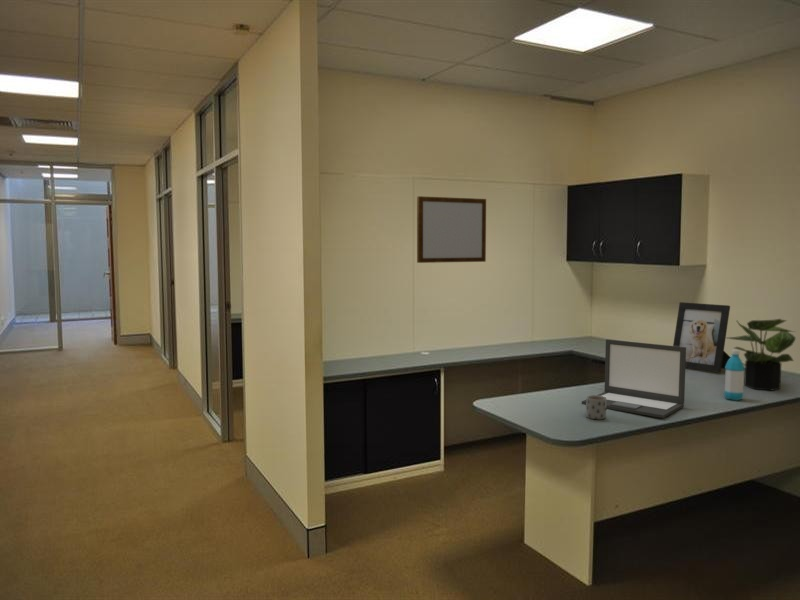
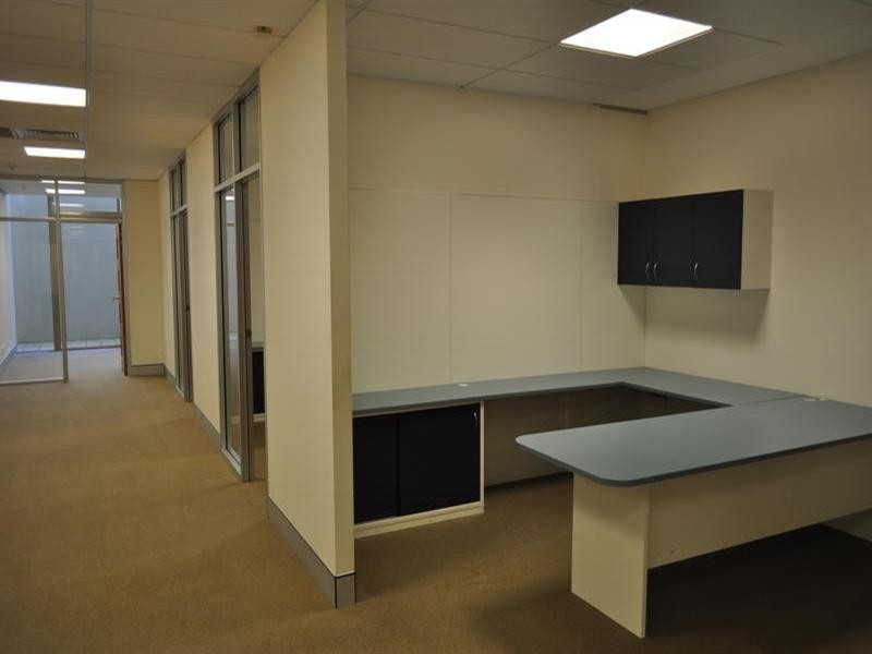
- laptop (633, 375)
- water bottle (734, 374)
- mug (596, 406)
- writing board (452, 230)
- potted plant (757, 352)
- picture frame (702, 335)
